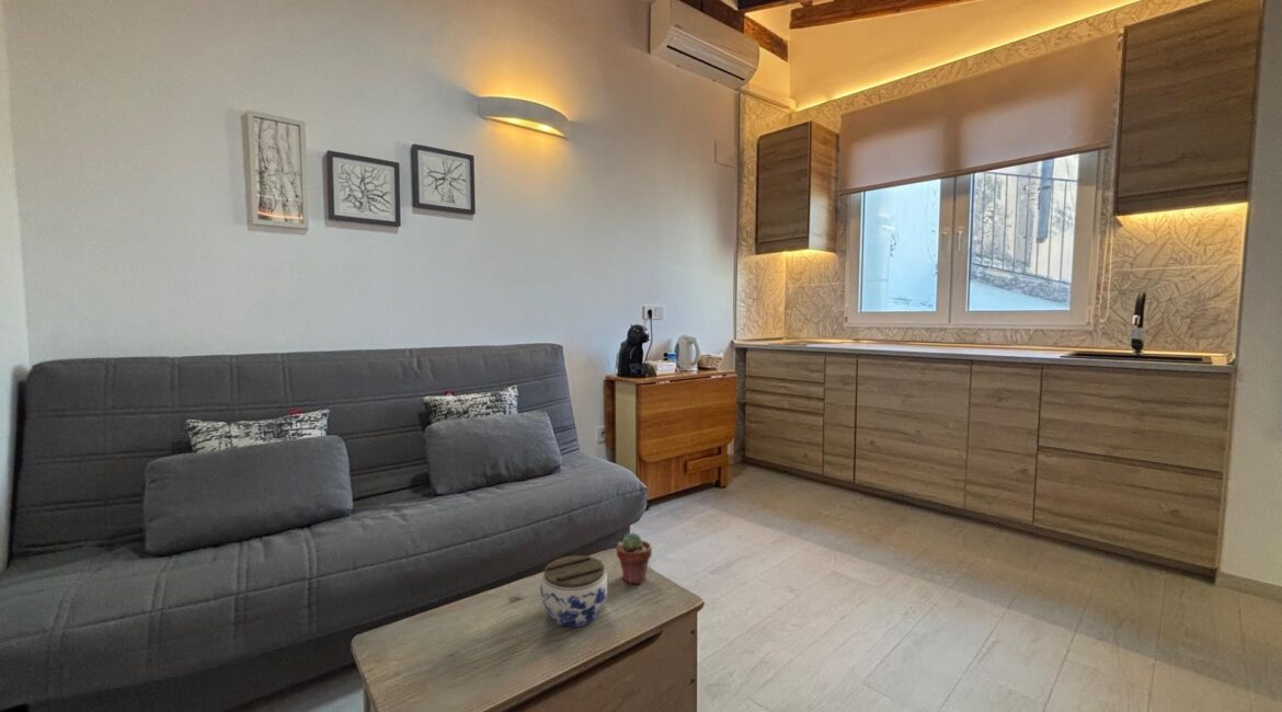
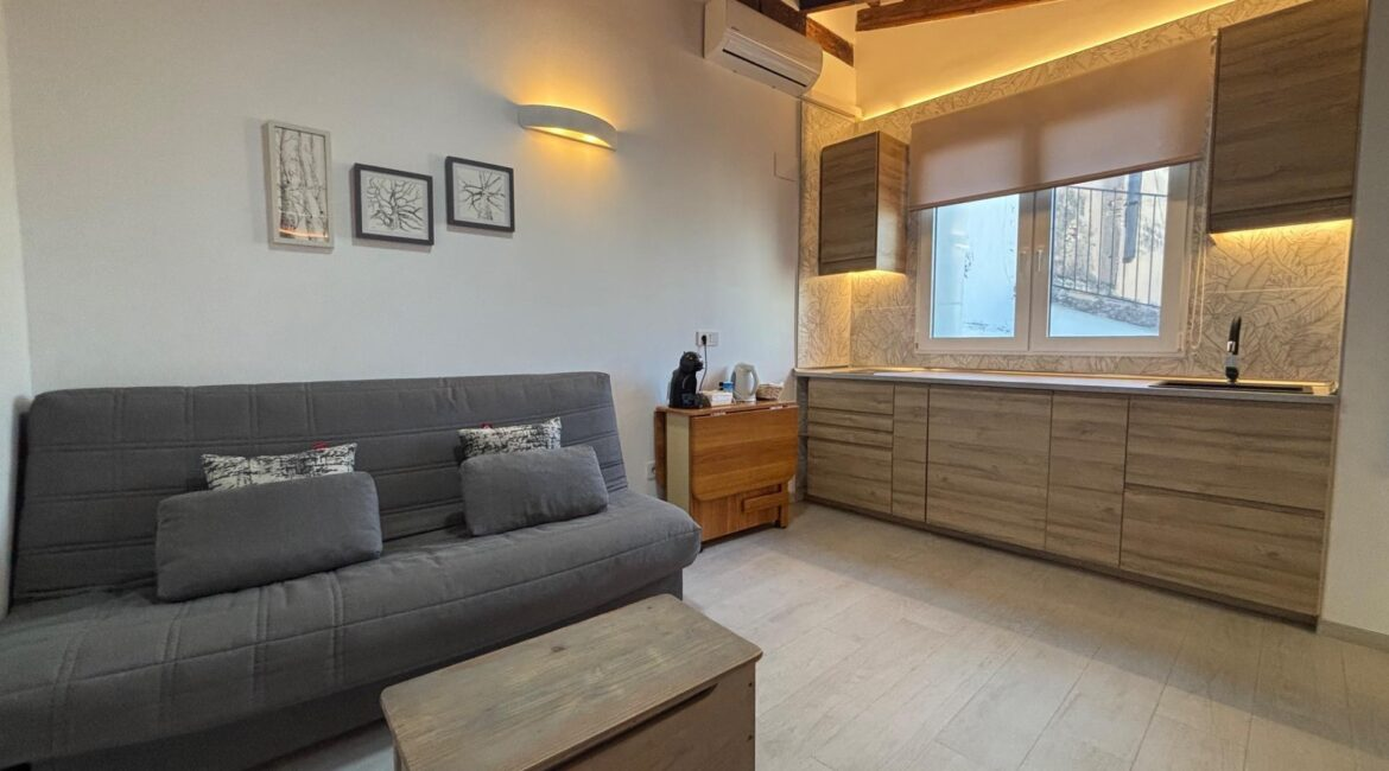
- jar (574, 590)
- potted succulent (633, 555)
